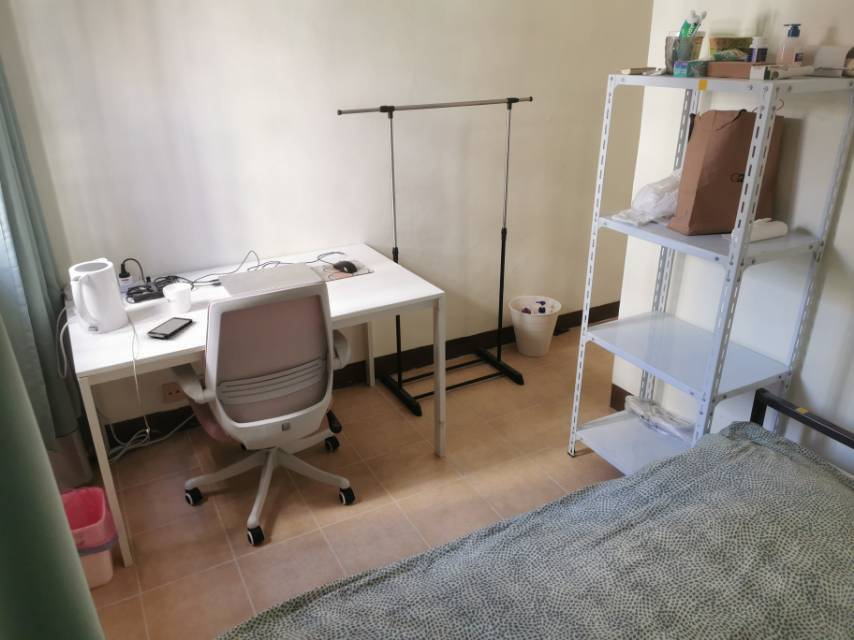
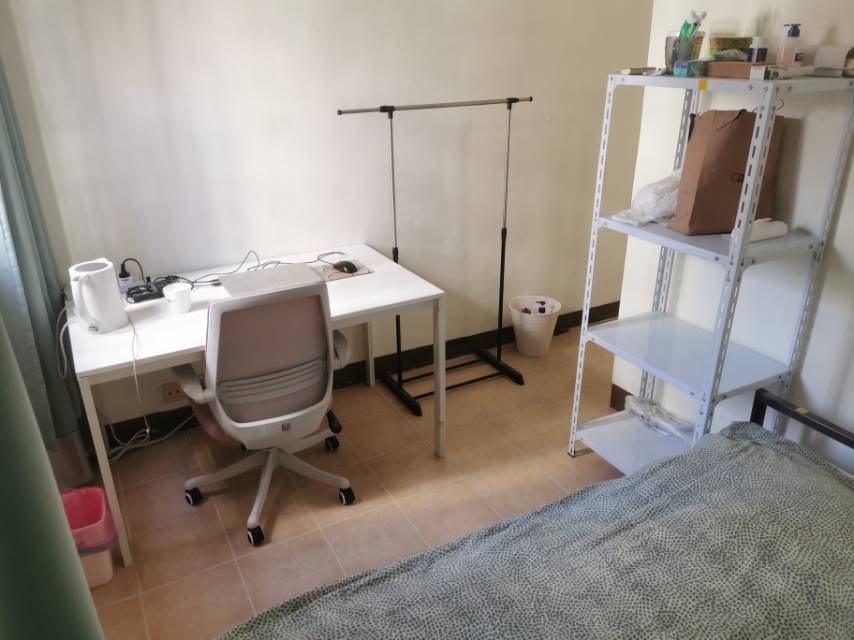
- smartphone (170, 327)
